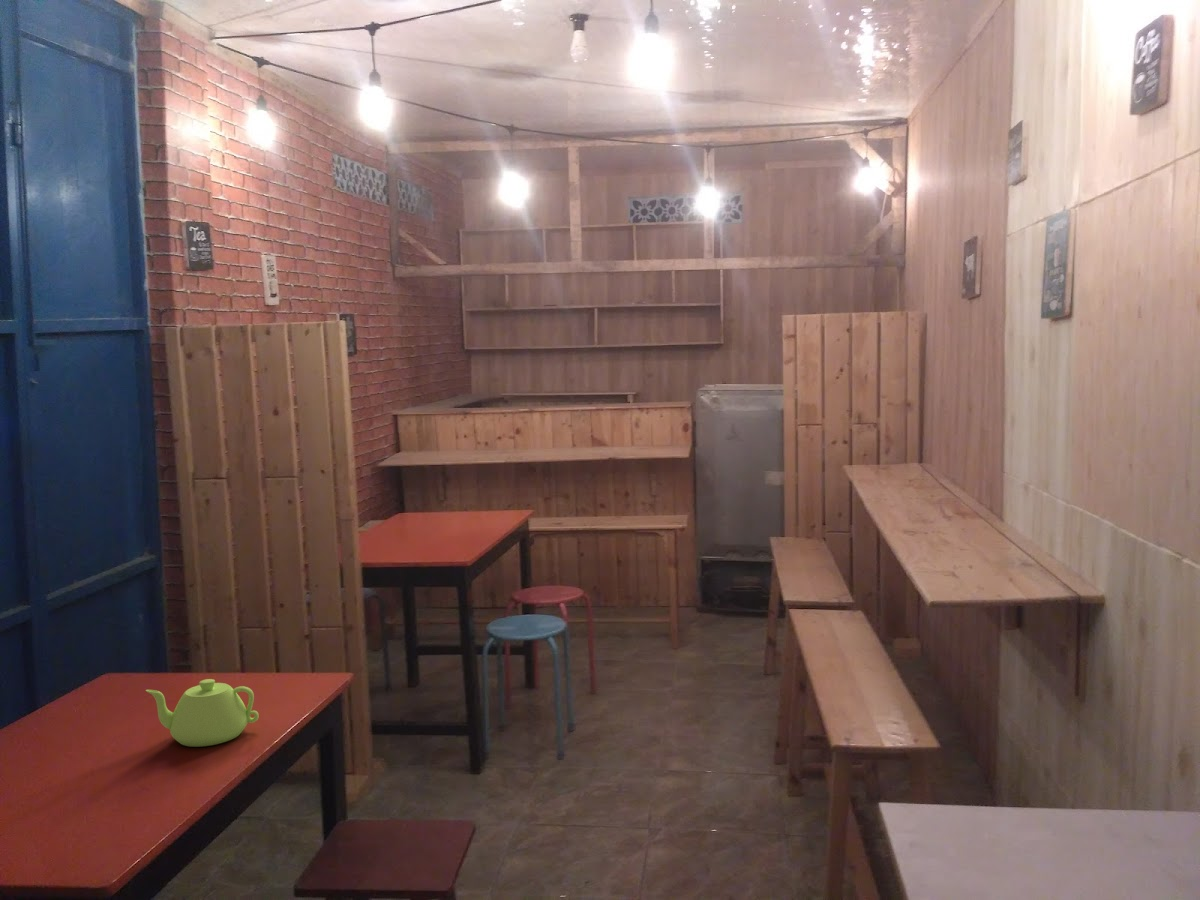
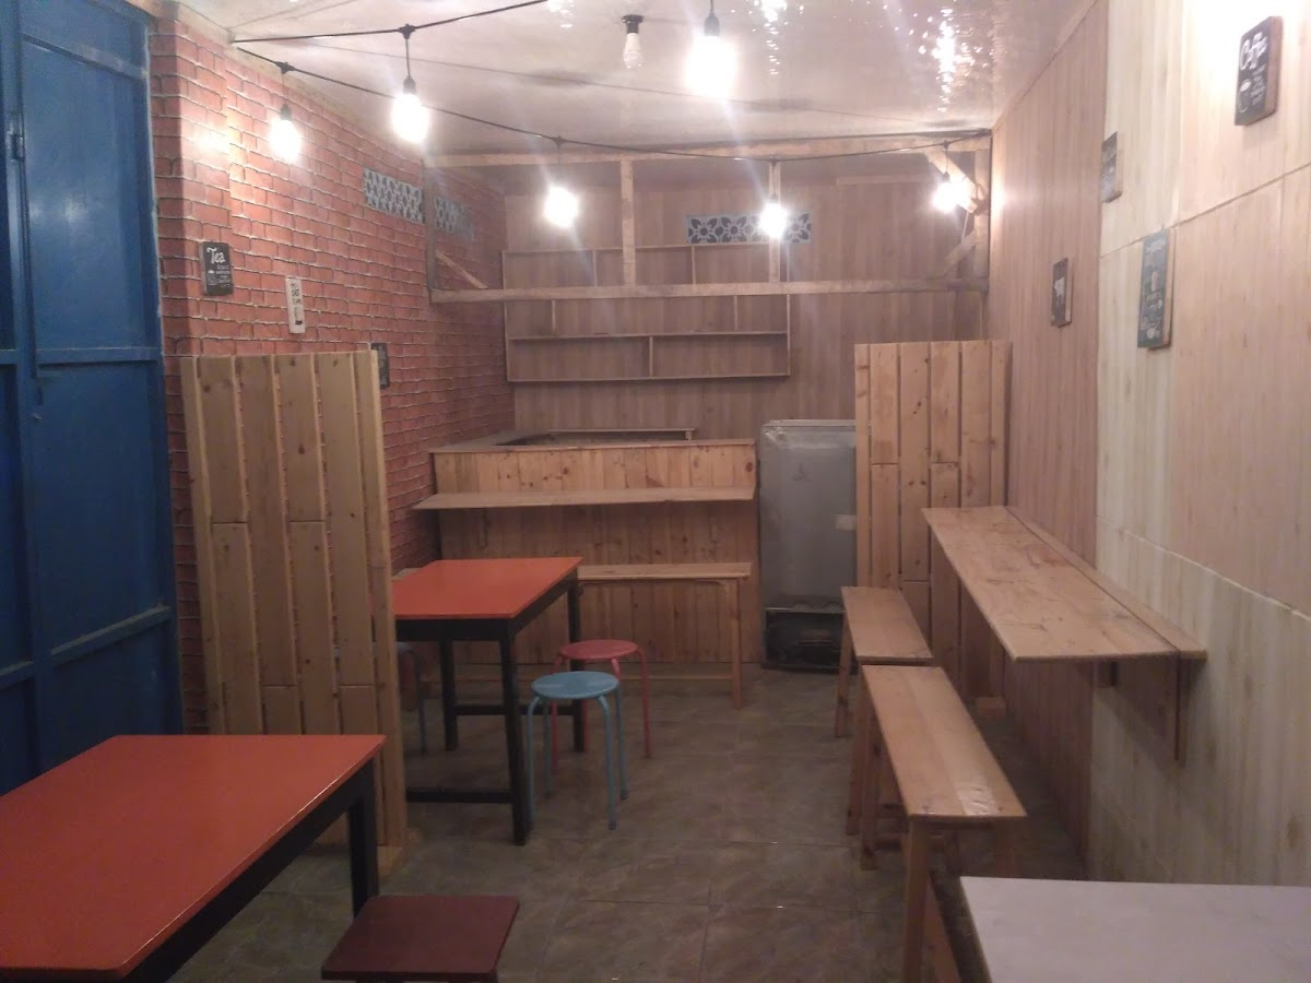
- teapot (203, 708)
